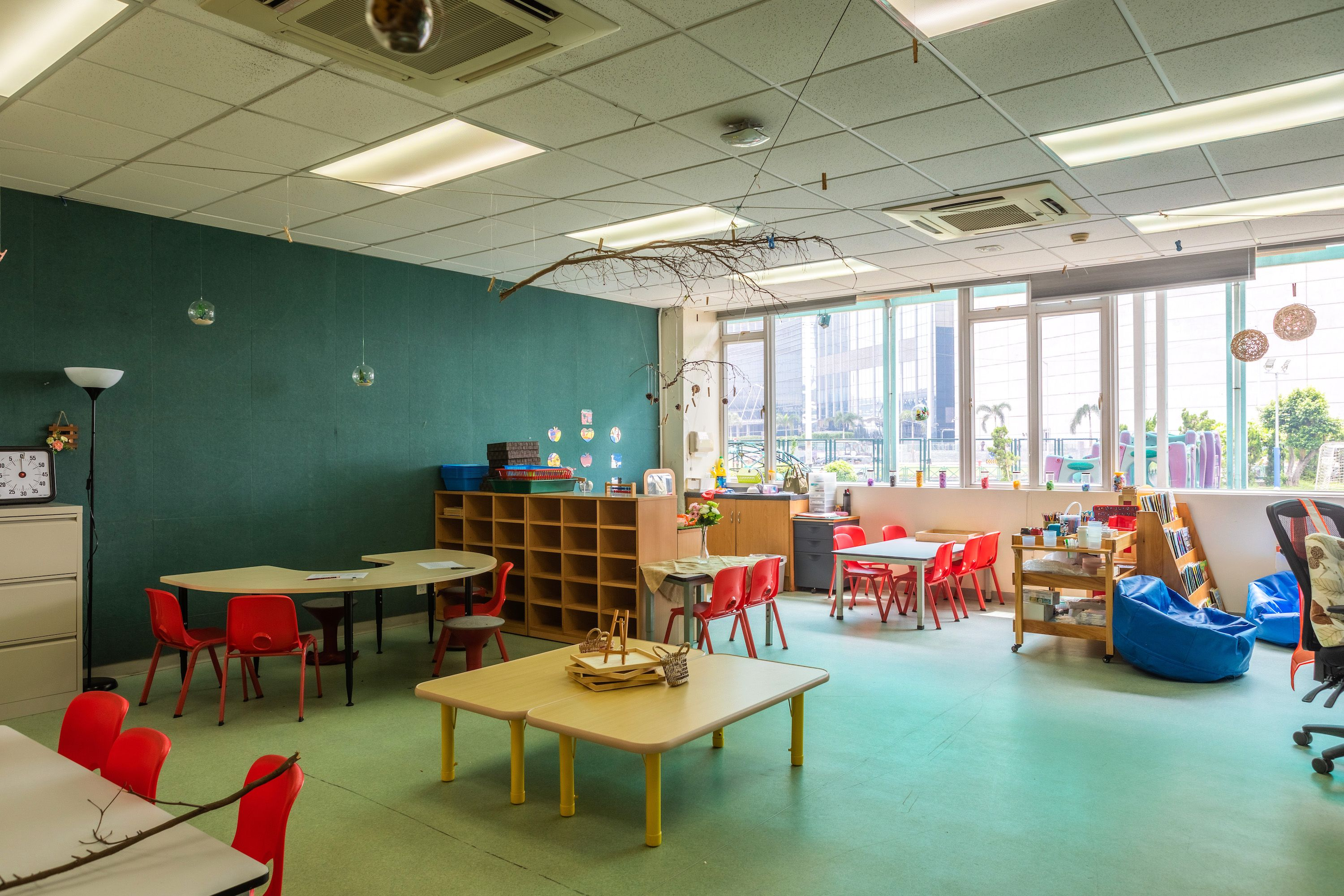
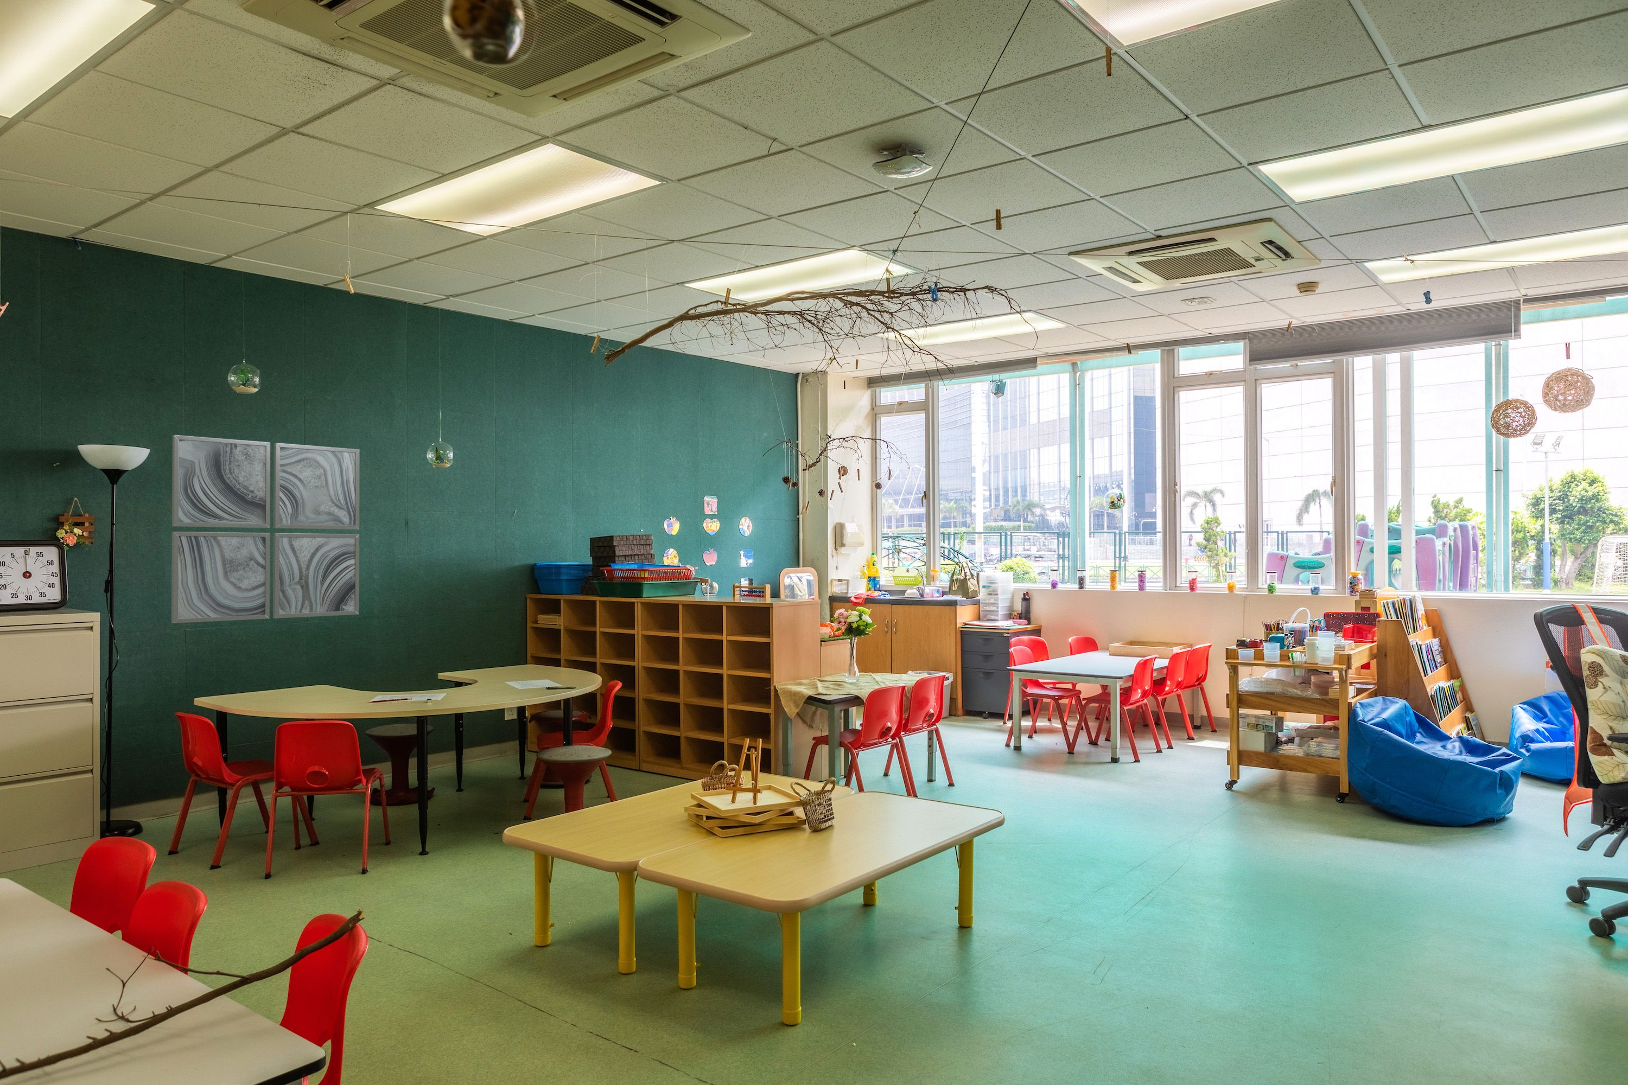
+ wall art (274, 528)
